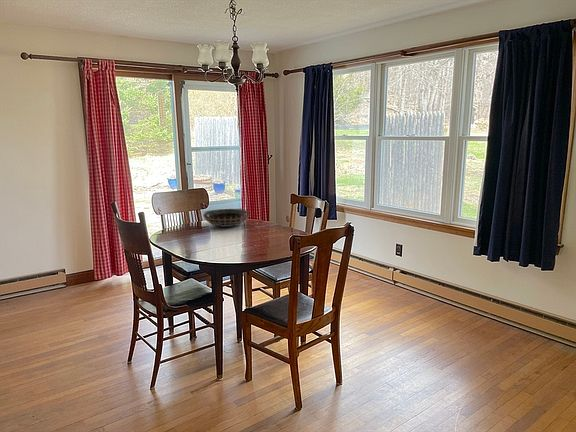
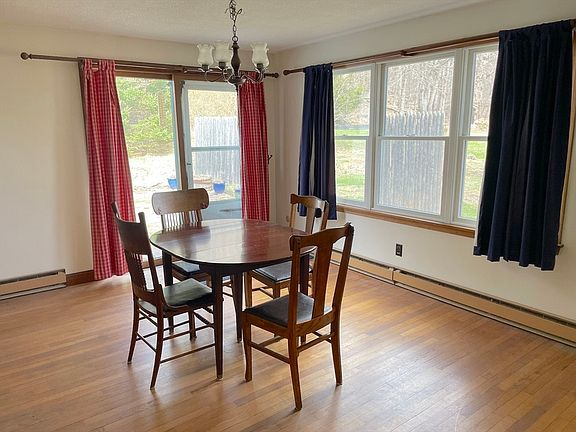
- decorative bowl (226, 218)
